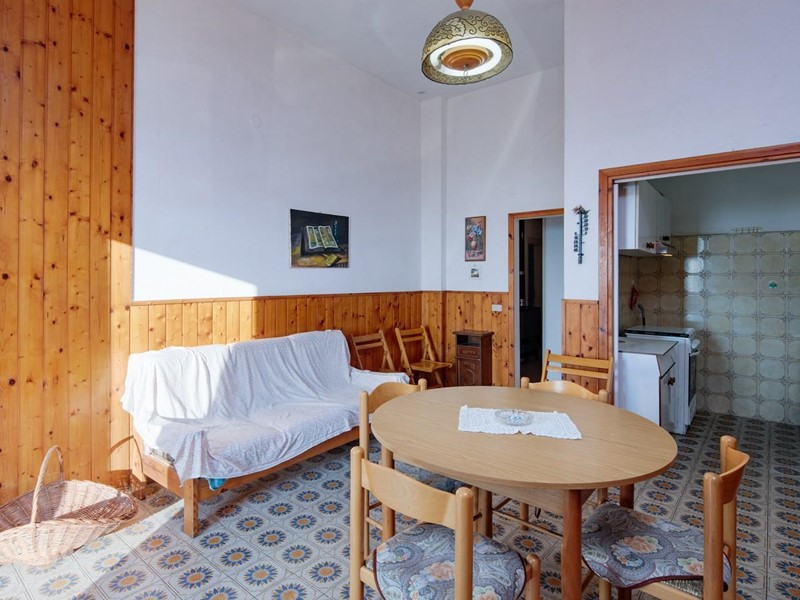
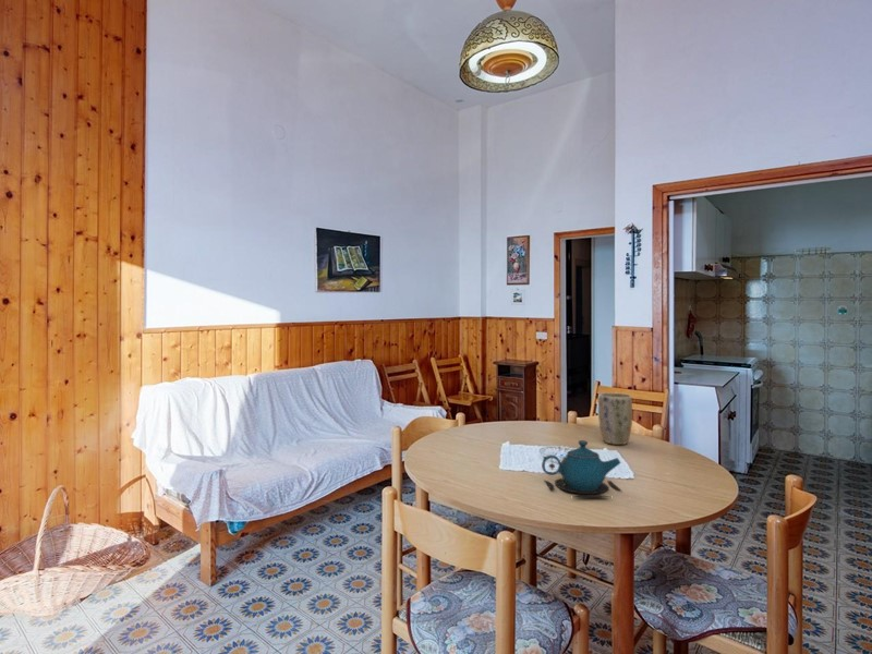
+ plant pot (615, 417)
+ teapot (580, 463)
